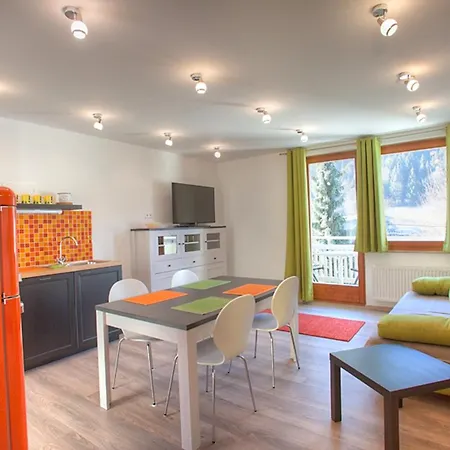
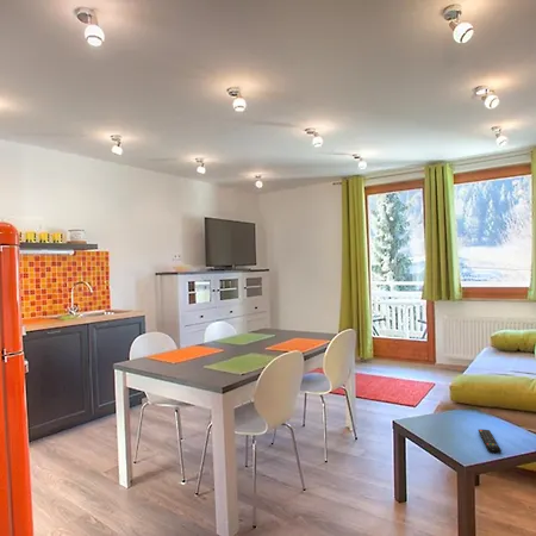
+ remote control (488, 440)
